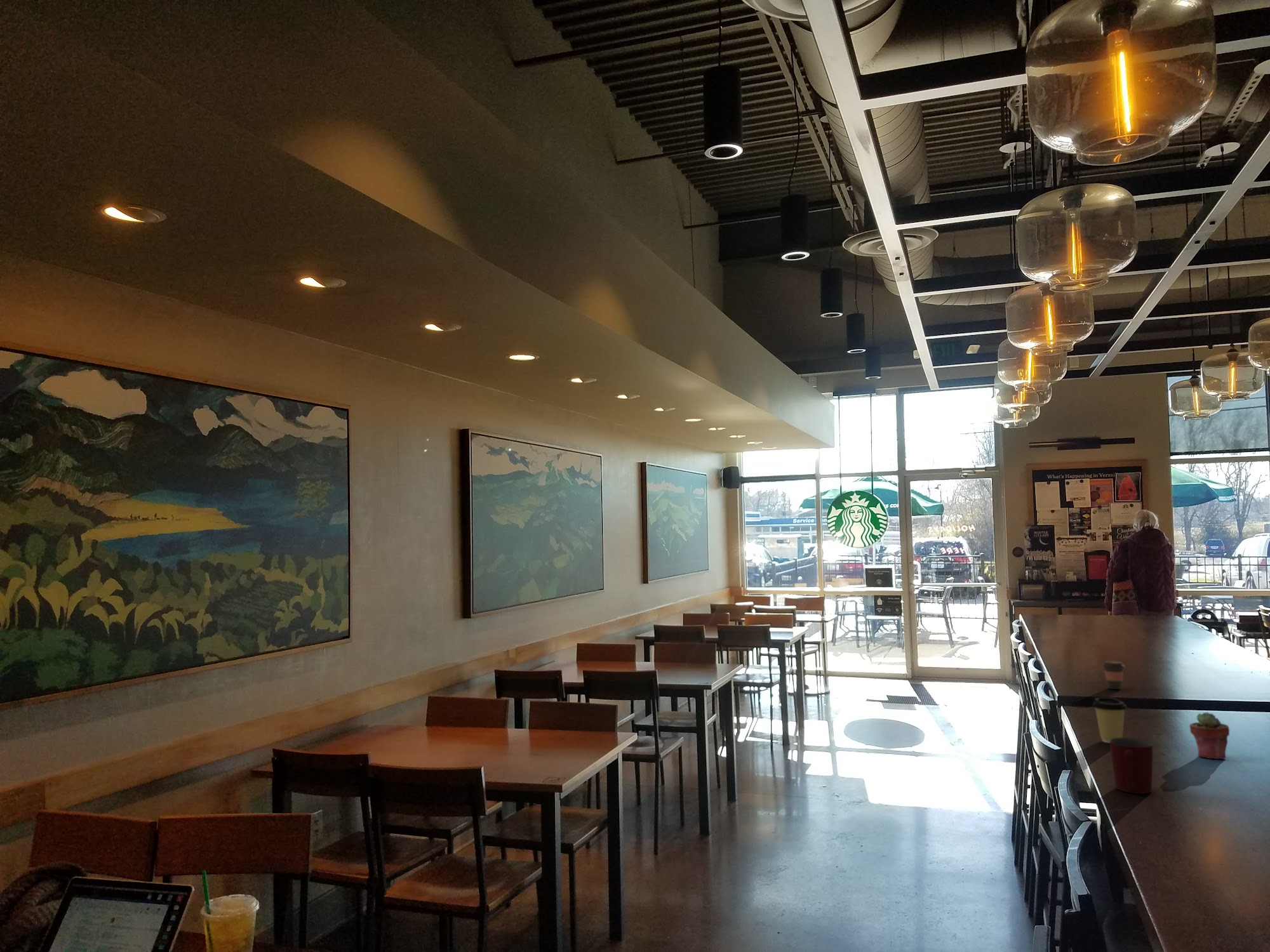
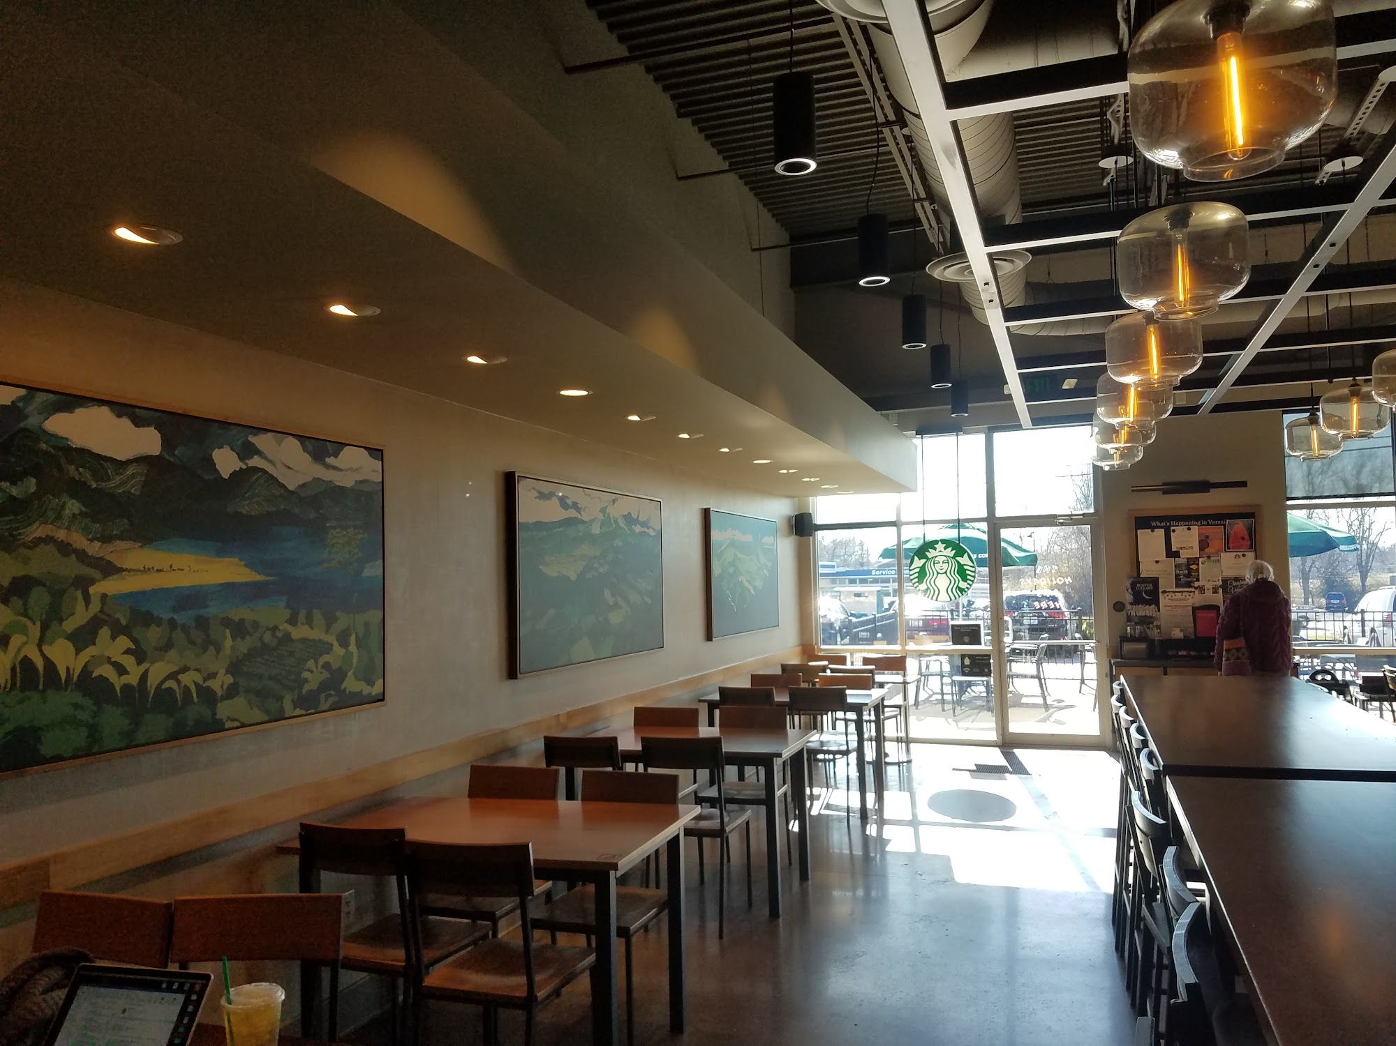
- coffee cup (1110, 720)
- coffee cup (1114, 675)
- potted succulent (1210, 734)
- mug (1132, 767)
